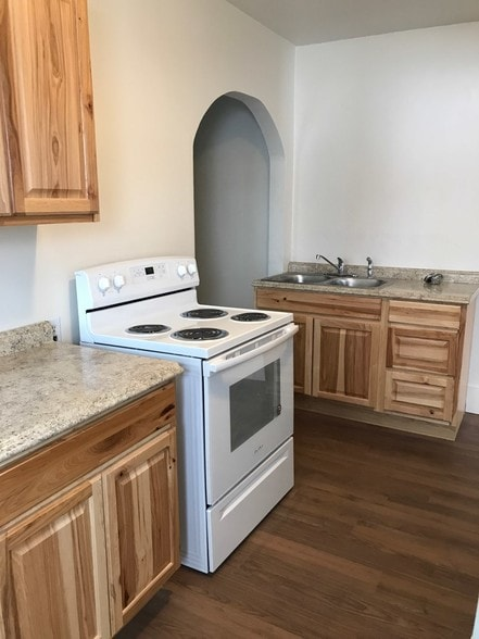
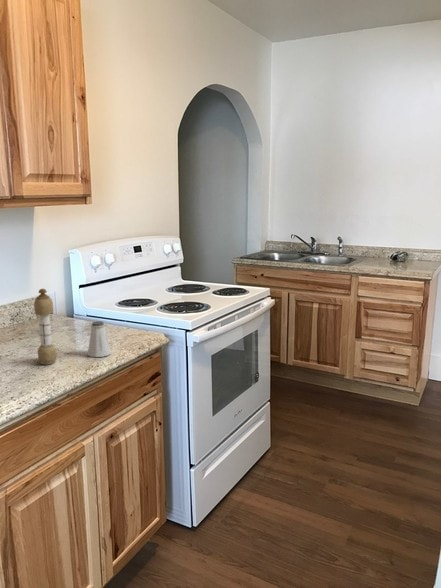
+ saltshaker (98, 338)
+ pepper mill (44, 325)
